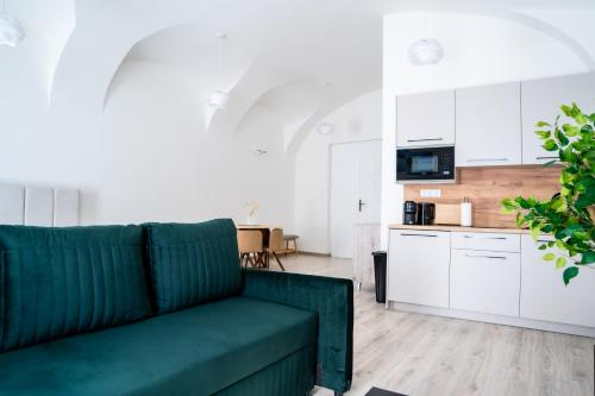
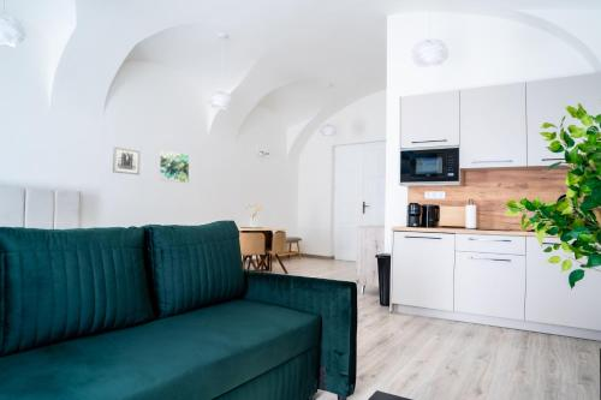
+ wall art (126, 161)
+ wall art (174, 167)
